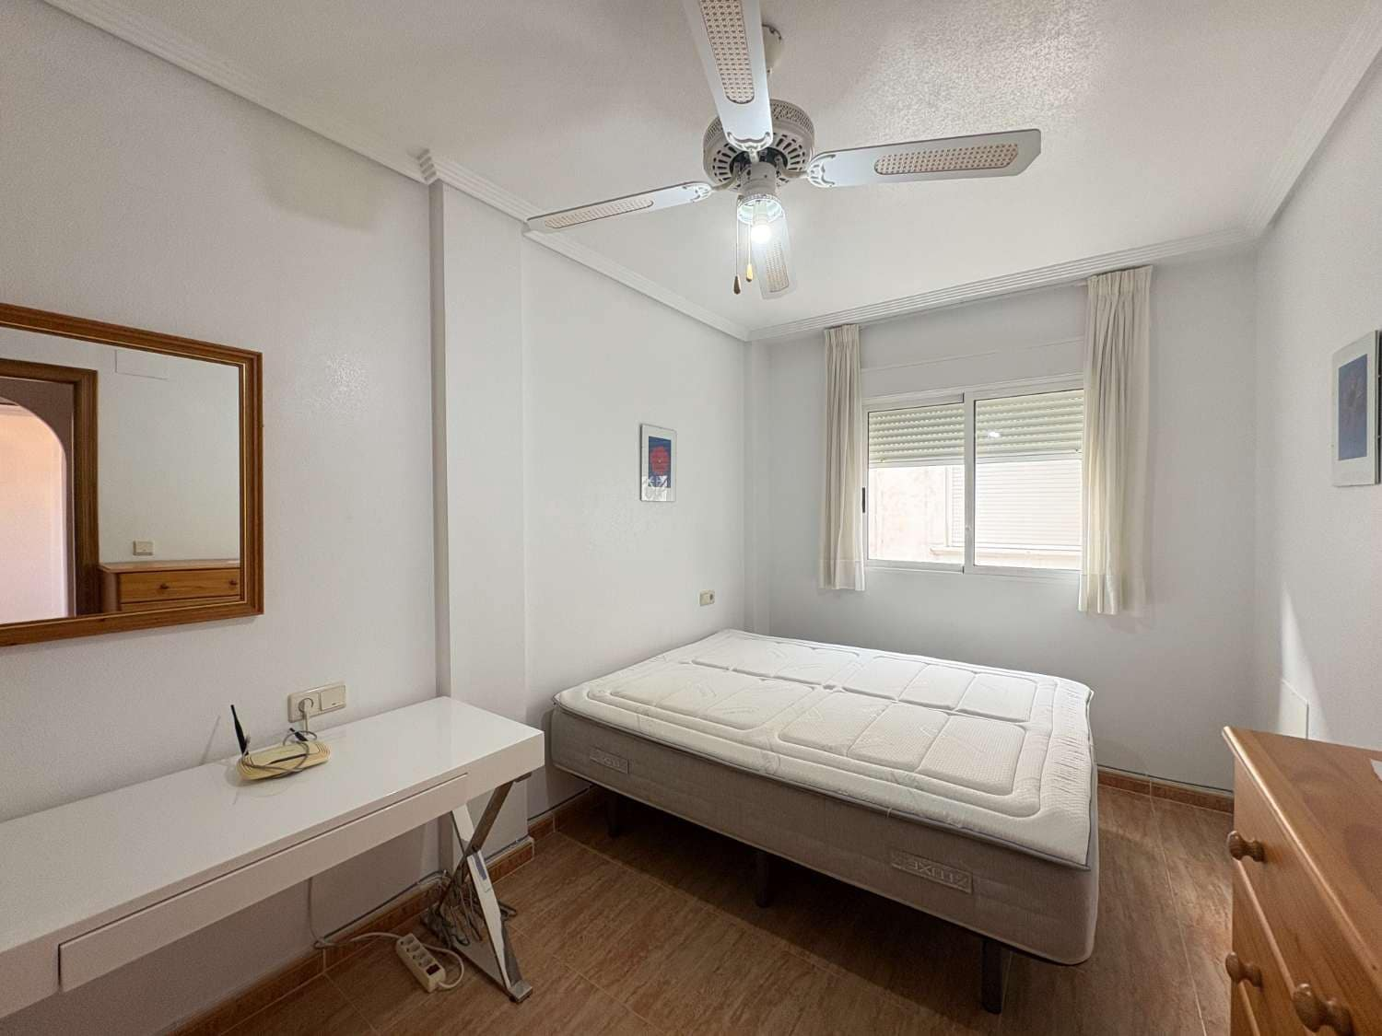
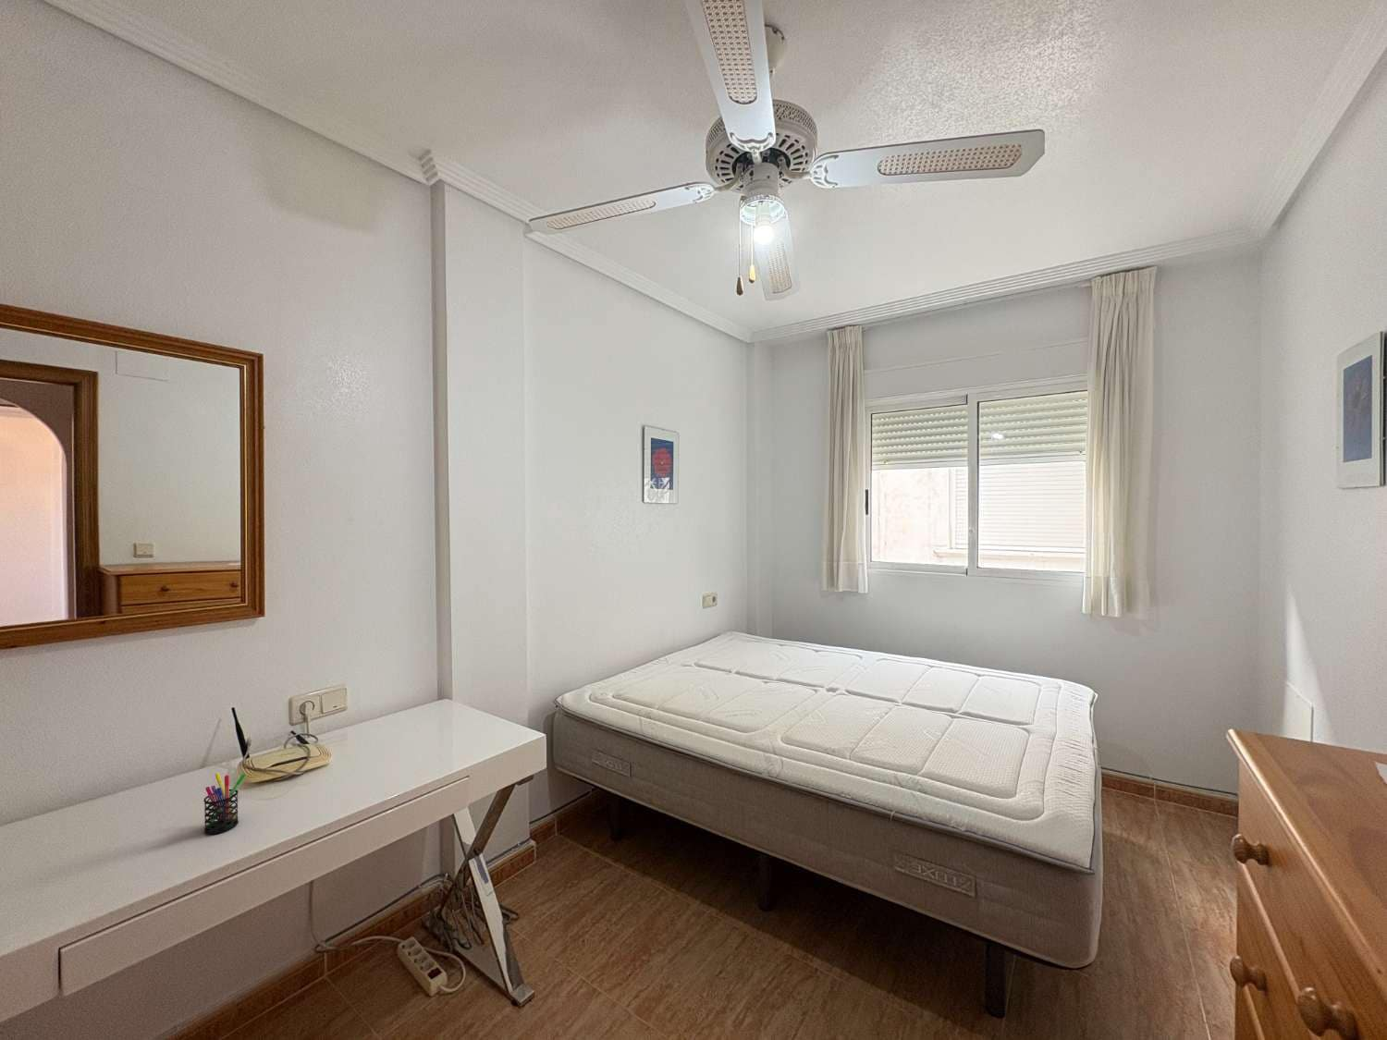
+ pen holder (226, 797)
